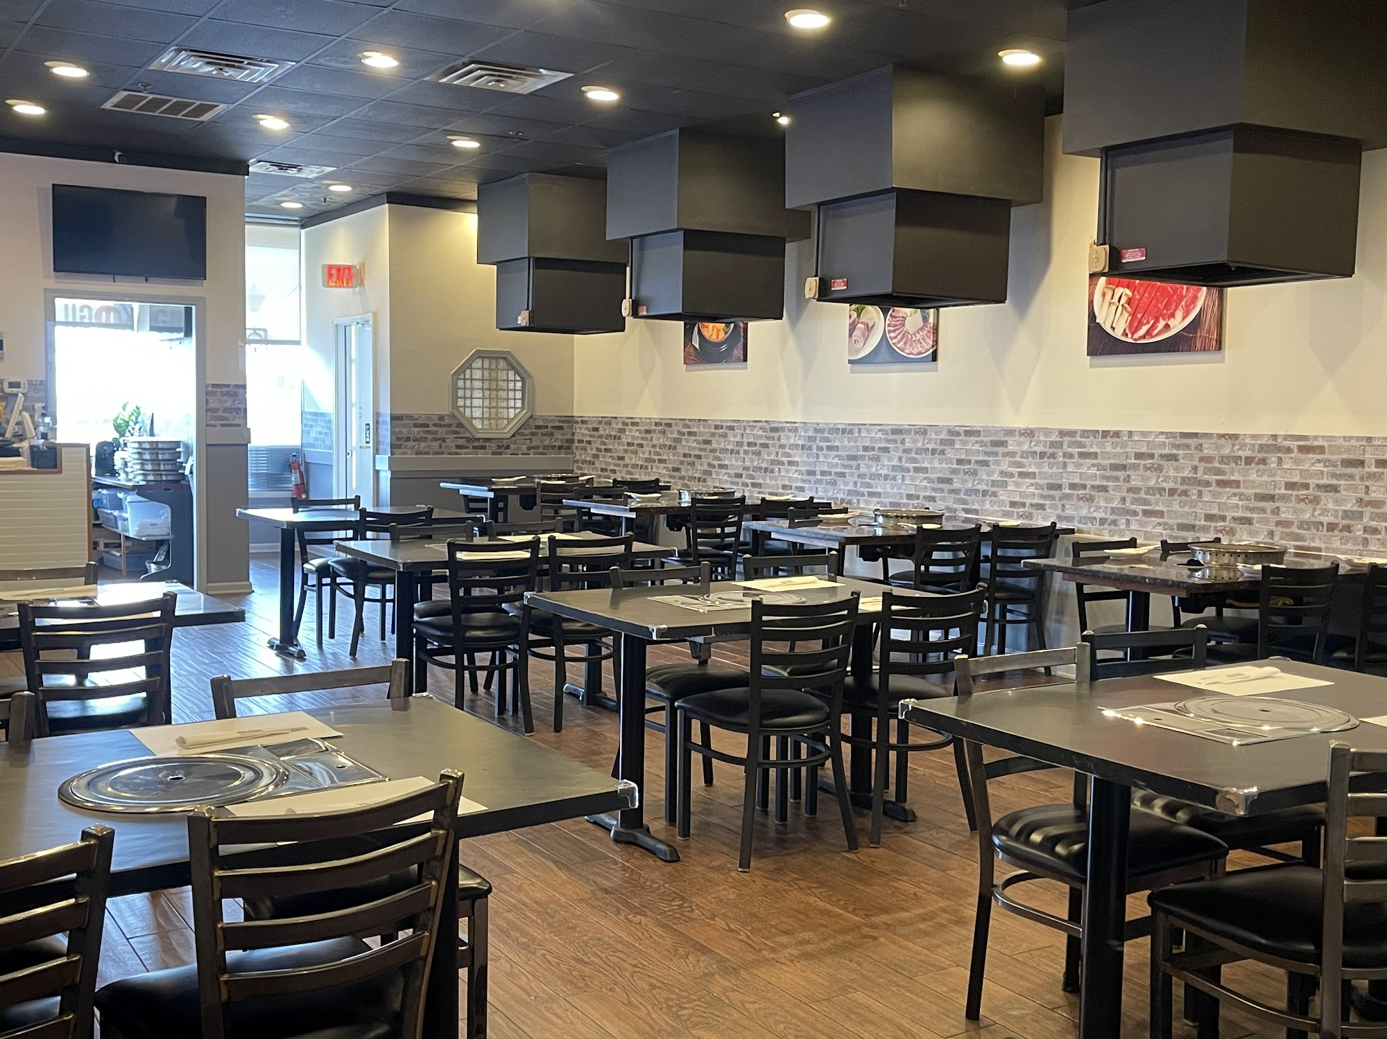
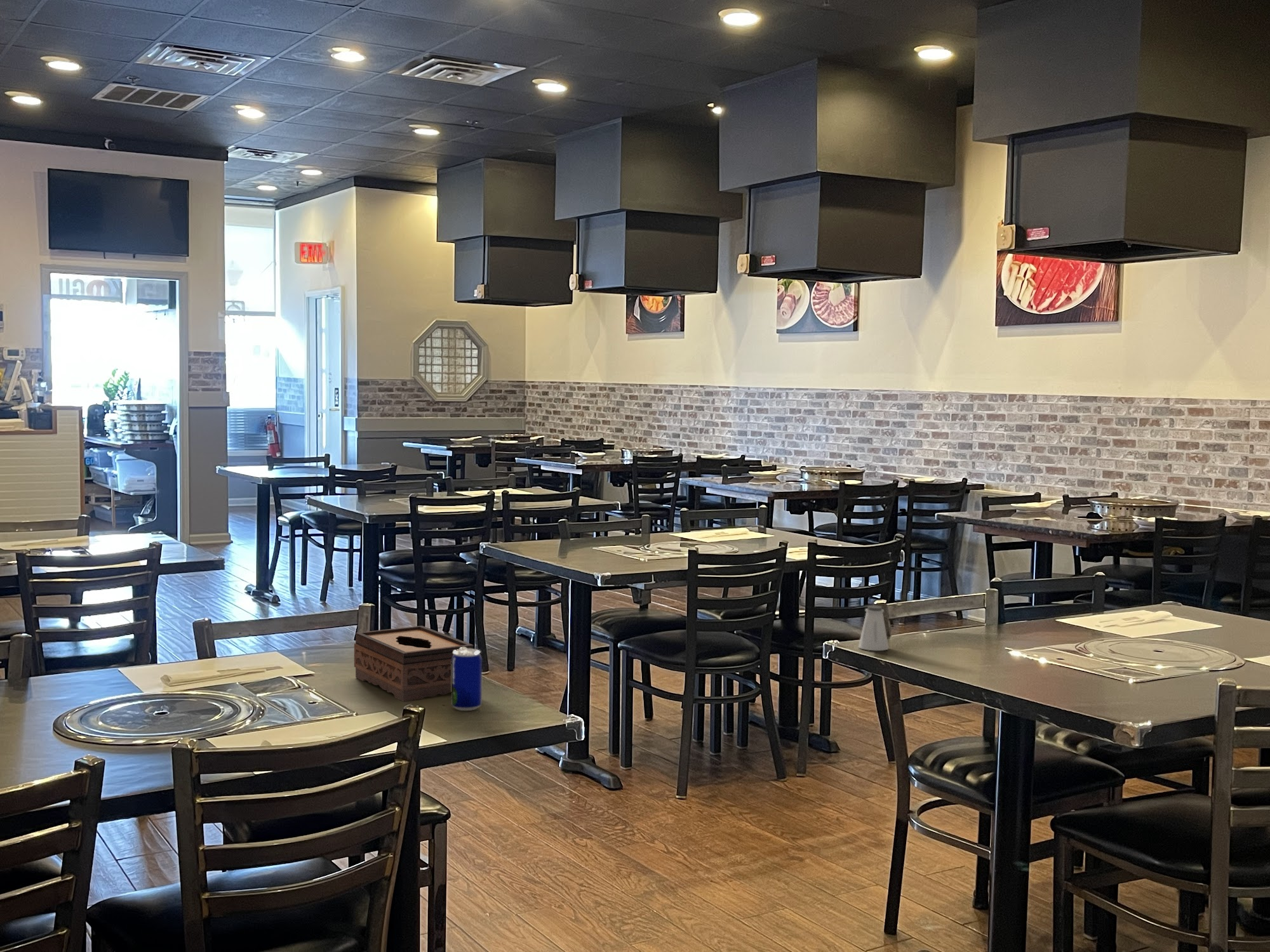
+ tissue box (413, 661)
+ saltshaker (874, 627)
+ beer can (466, 678)
